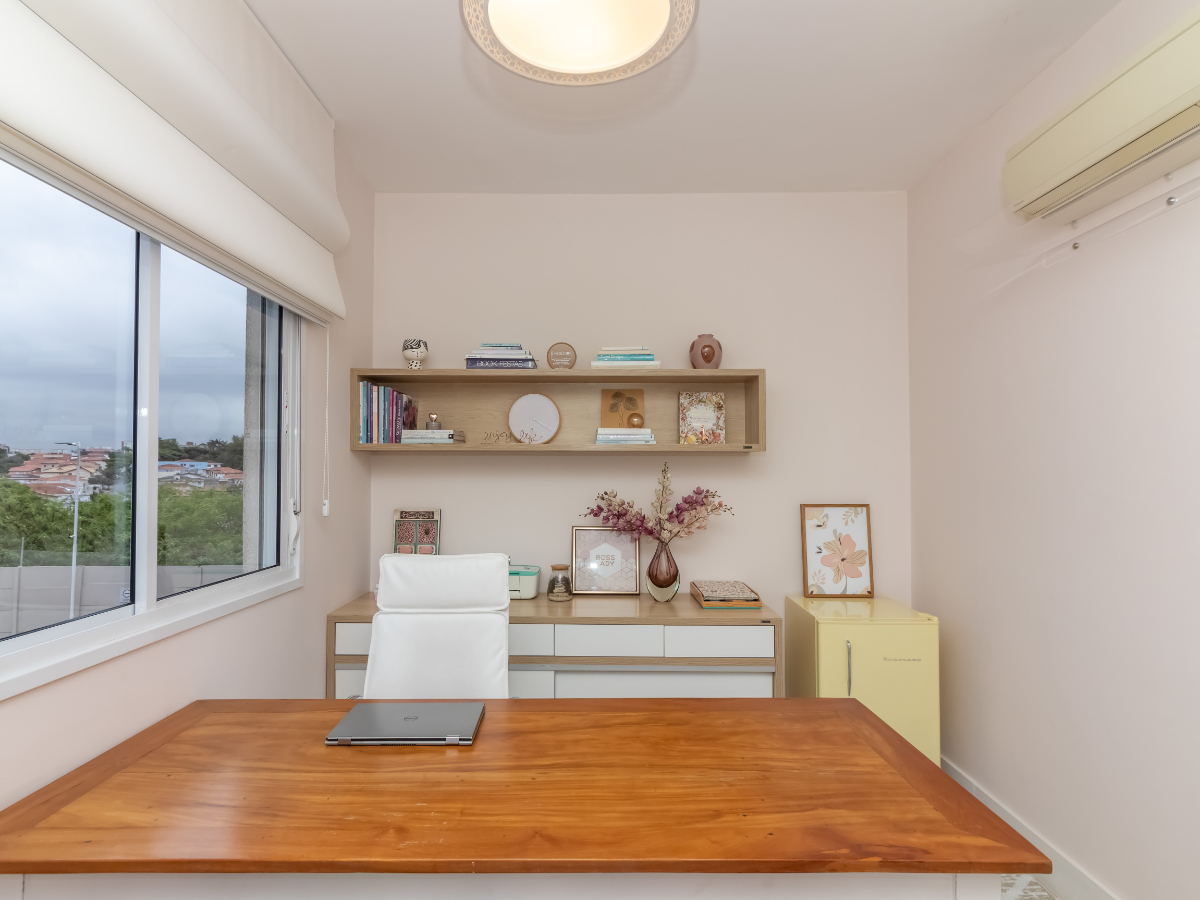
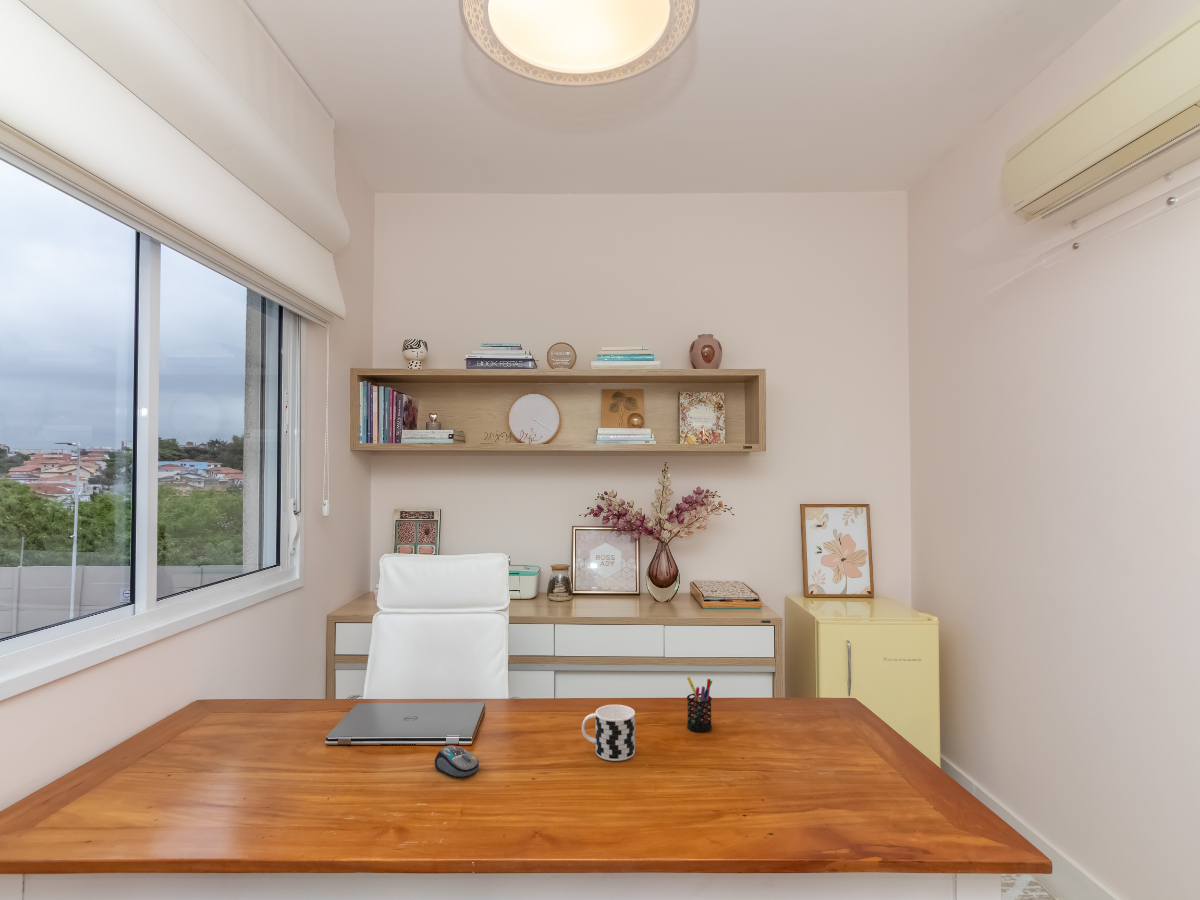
+ computer mouse (456, 759)
+ pen holder (702, 701)
+ cup (608, 731)
